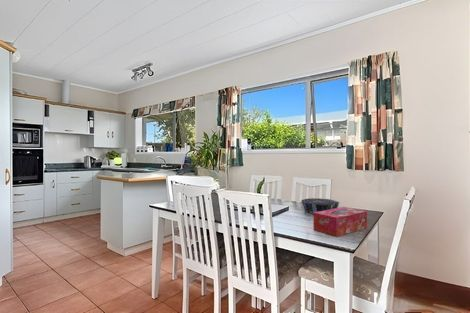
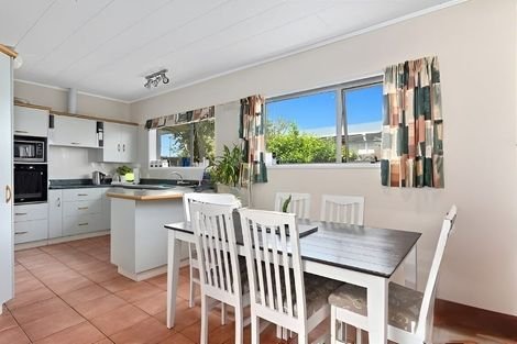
- decorative bowl (320, 206)
- tissue box (340, 220)
